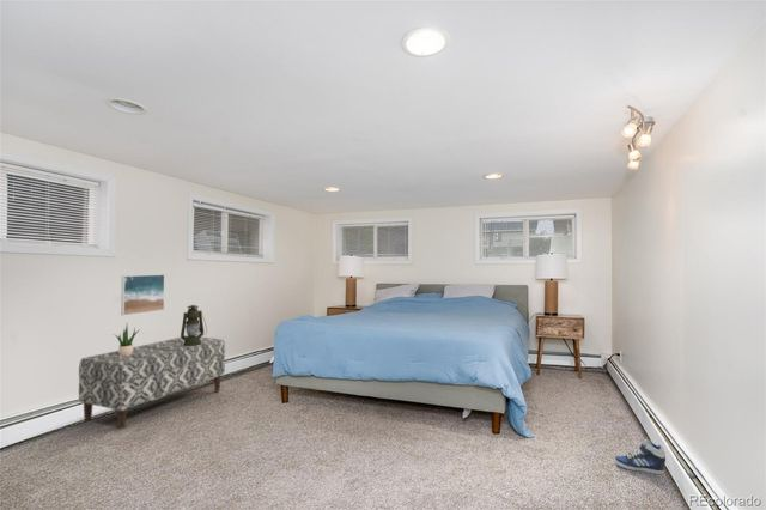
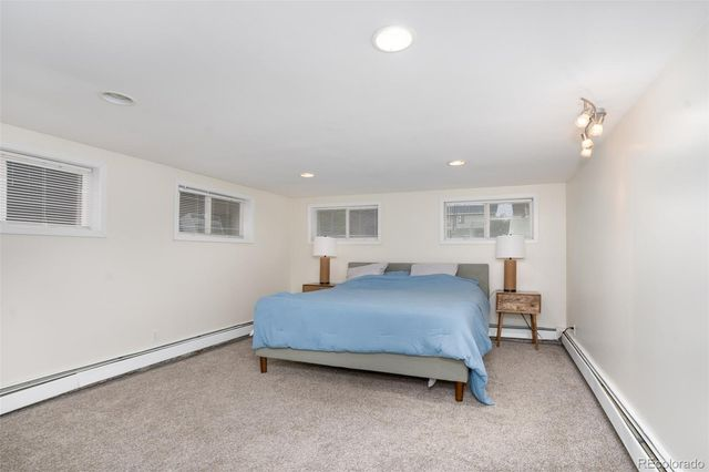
- lantern (193, 324)
- bench (159, 376)
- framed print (144, 293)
- potted plant (126, 339)
- sneaker (639, 451)
